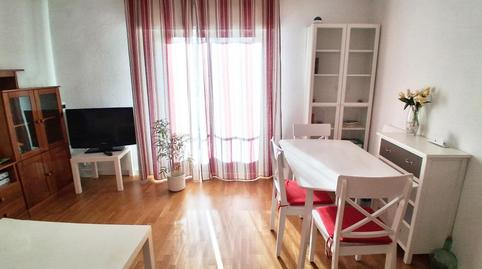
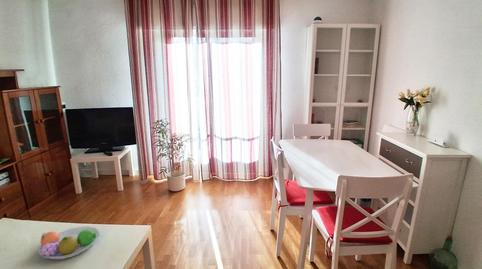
+ fruit bowl (70, 237)
